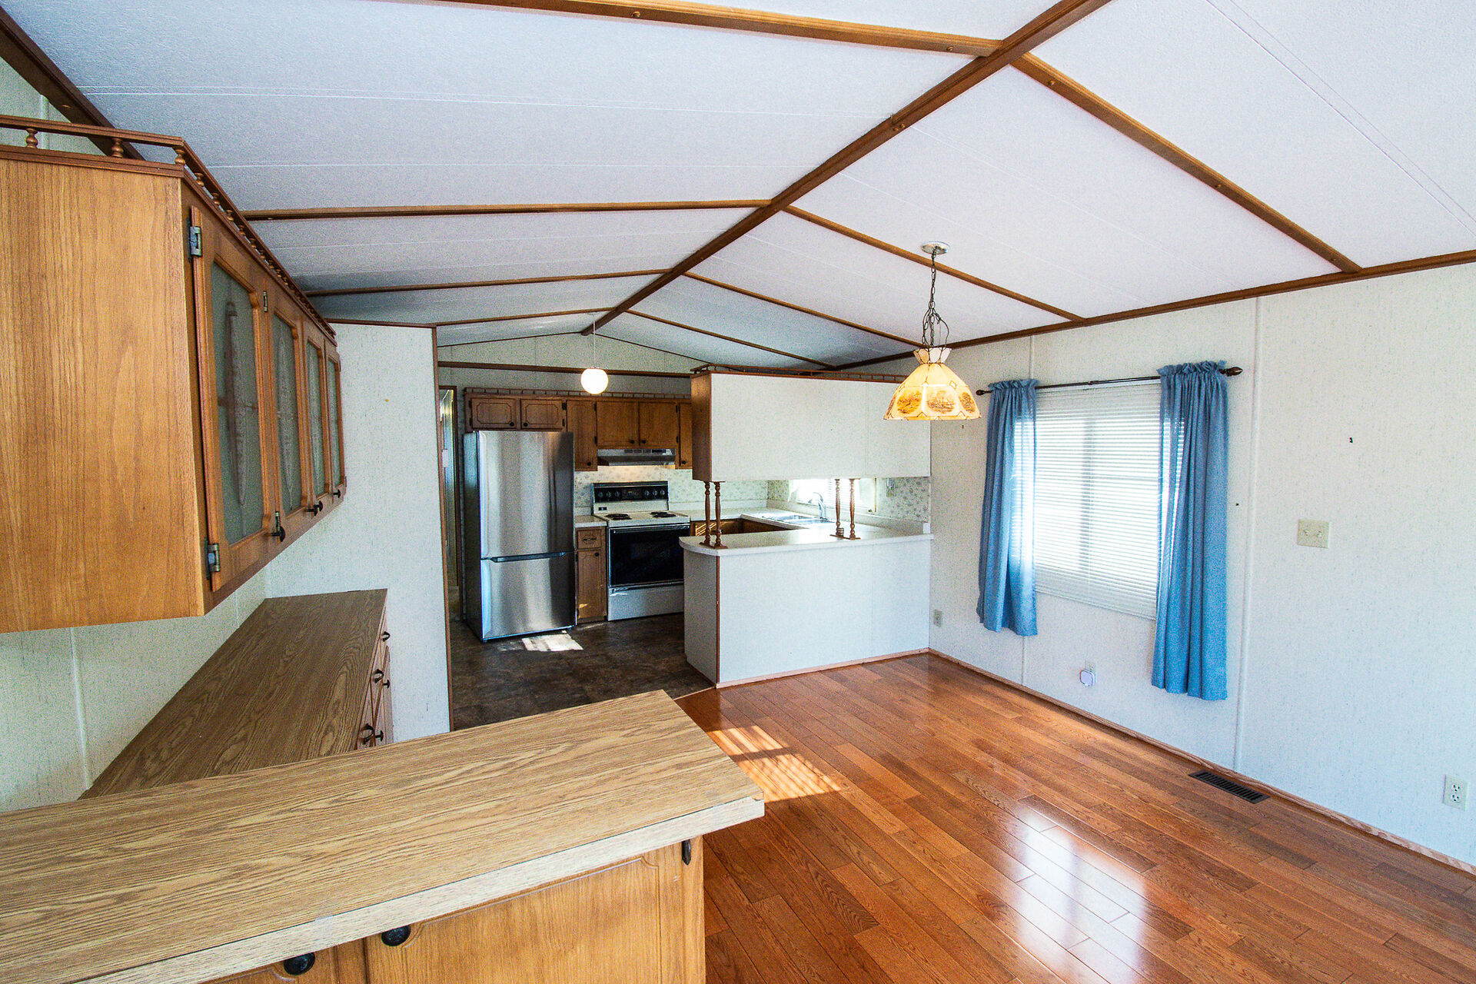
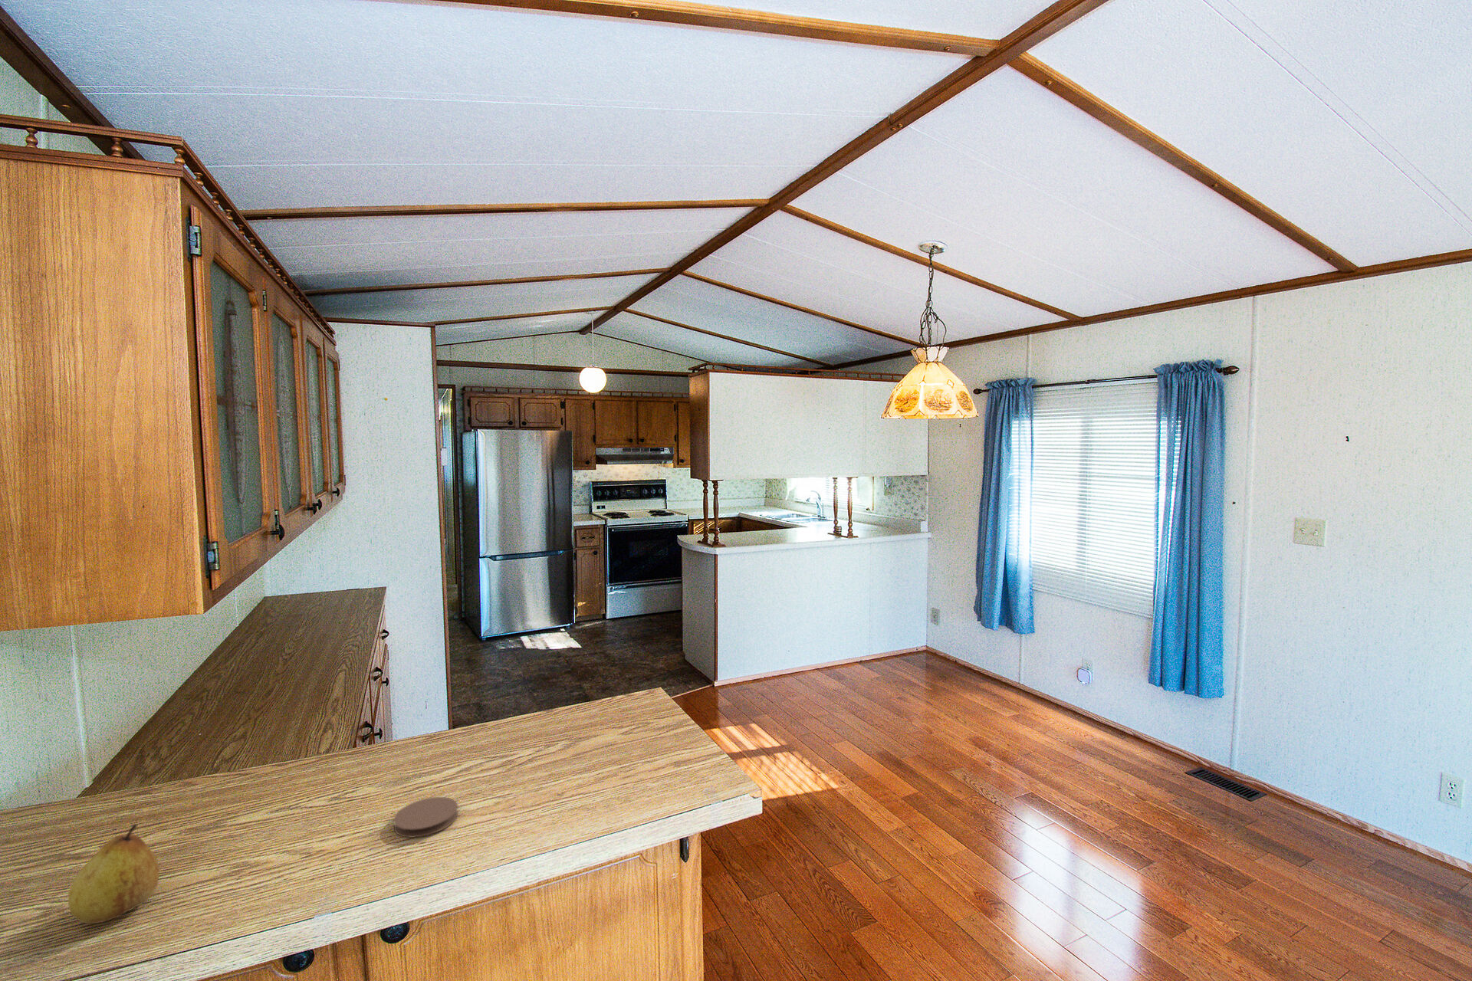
+ coaster (426, 816)
+ fruit (114, 869)
